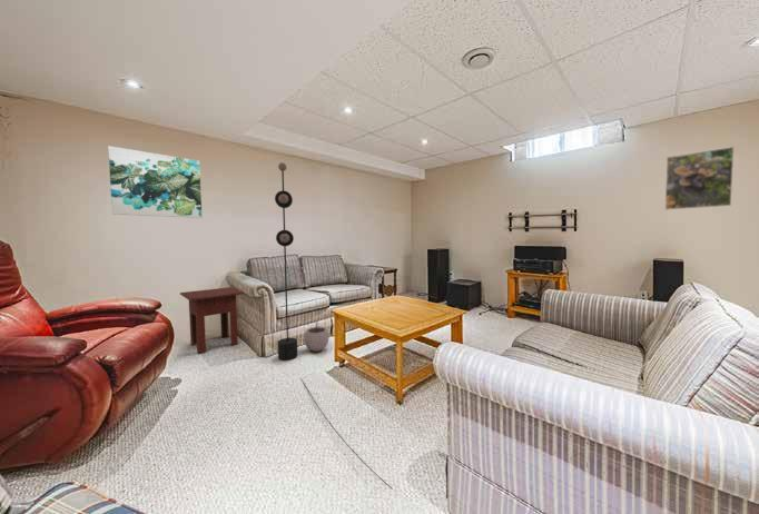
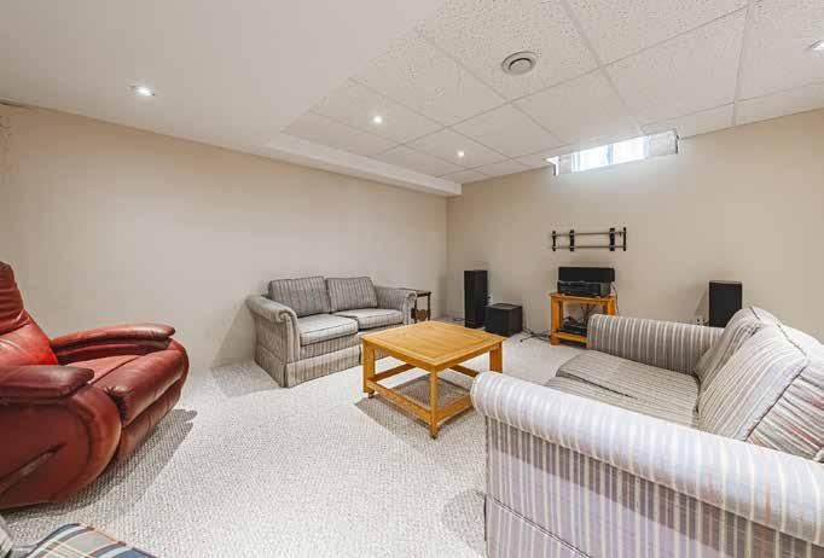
- wall art (159, 185)
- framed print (697, 180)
- floor lamp (285, 268)
- plant pot (316, 335)
- side table (213, 314)
